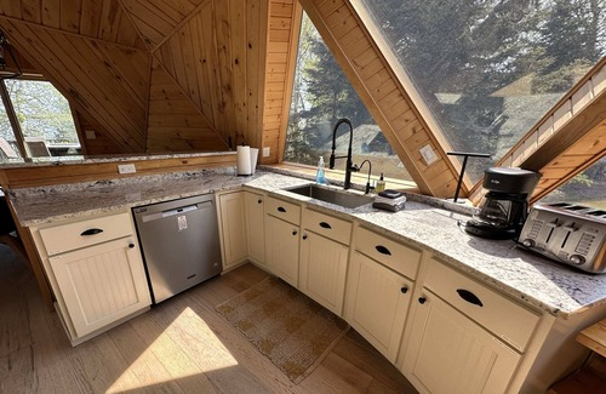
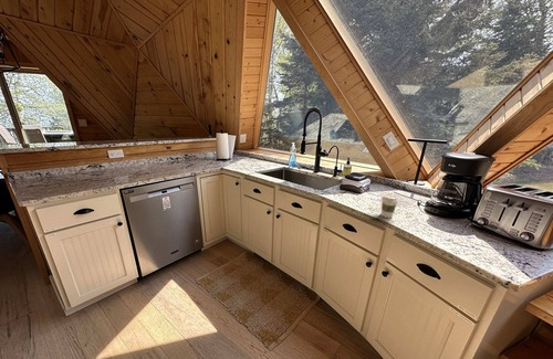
+ coffee cup (388, 205)
